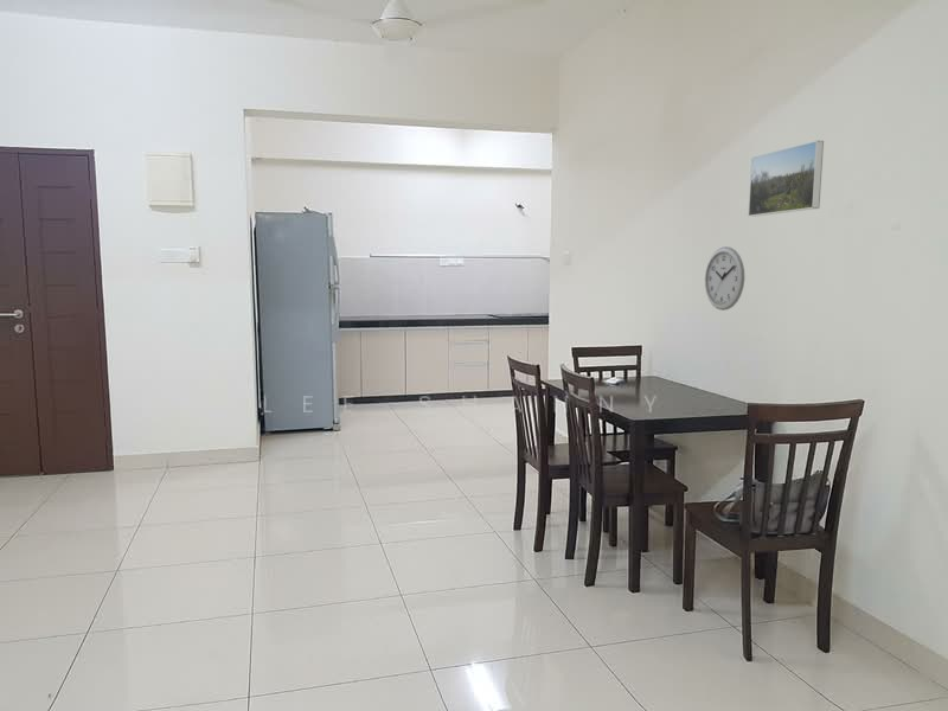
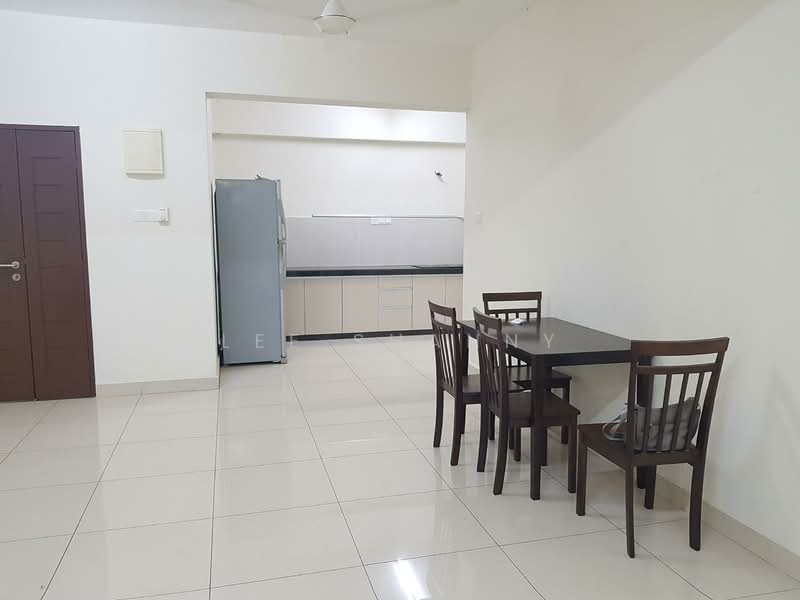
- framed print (783, 180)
- wall clock (722, 278)
